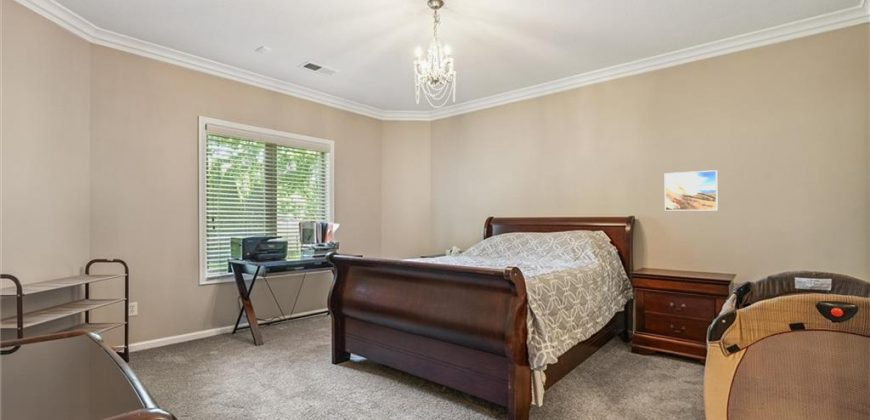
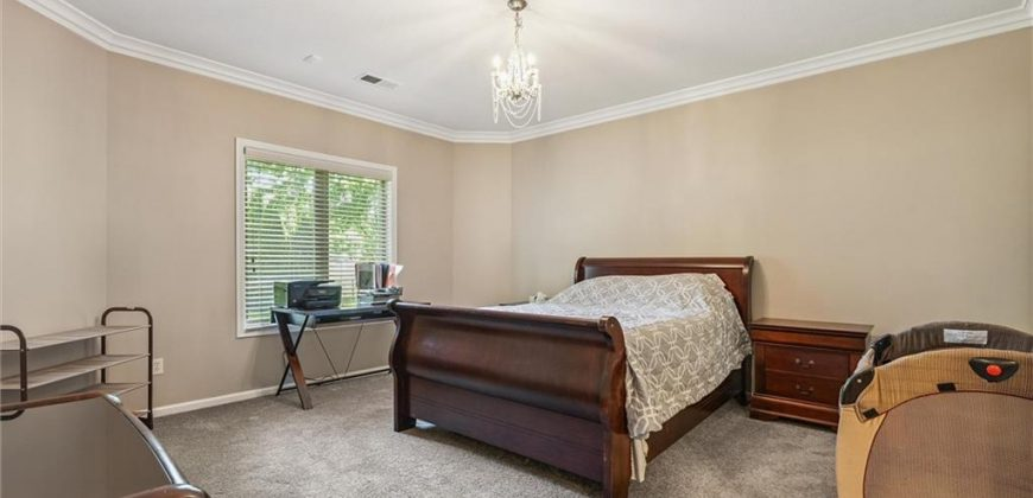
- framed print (690, 191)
